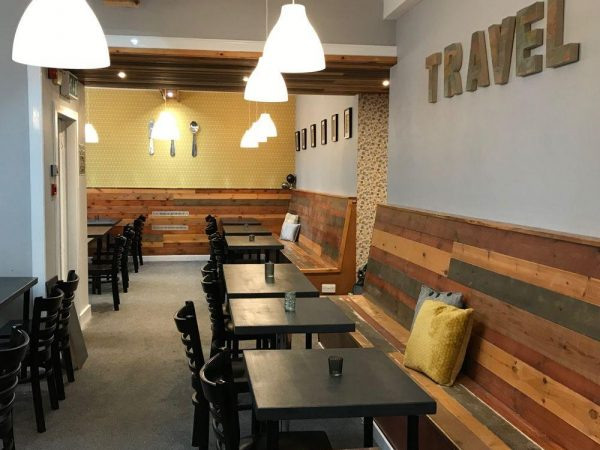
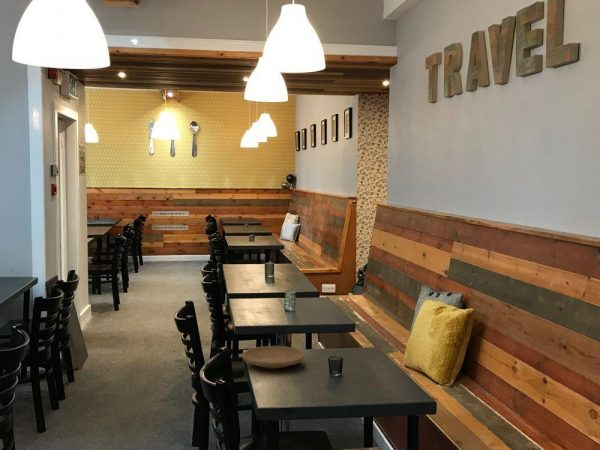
+ plate (273, 359)
